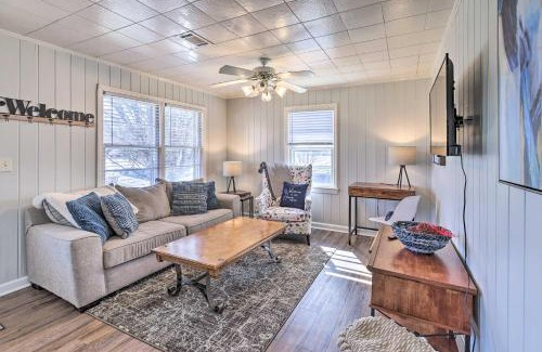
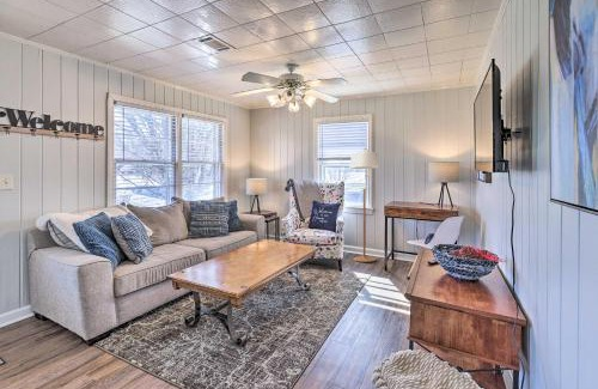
+ floor lamp (365, 203)
